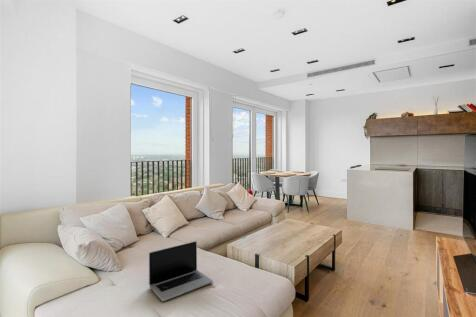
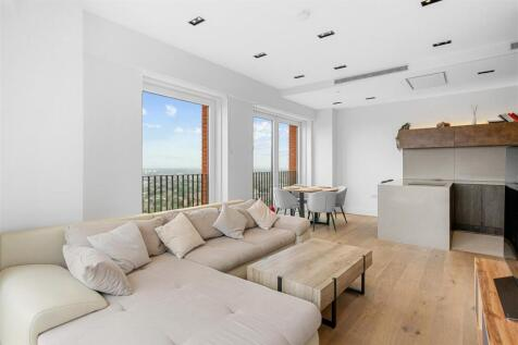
- laptop (181, 267)
